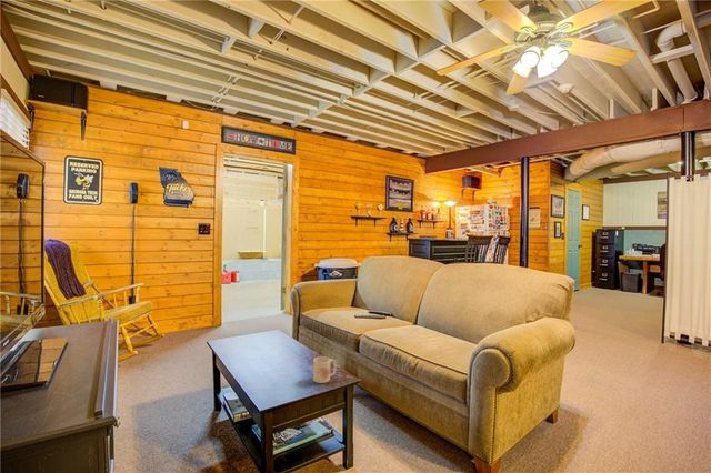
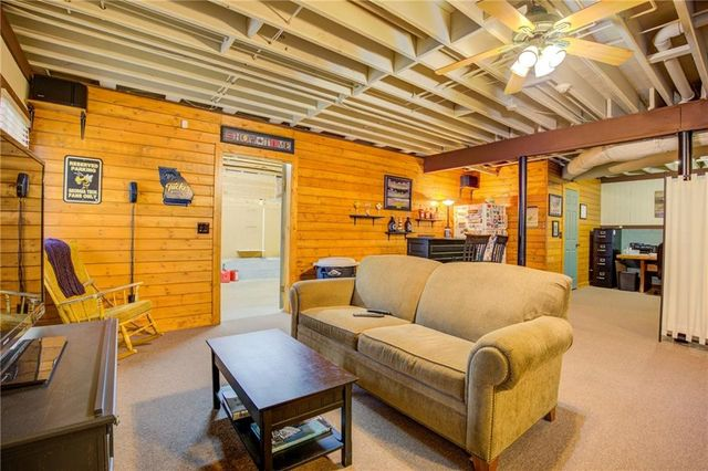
- mug (324, 369)
